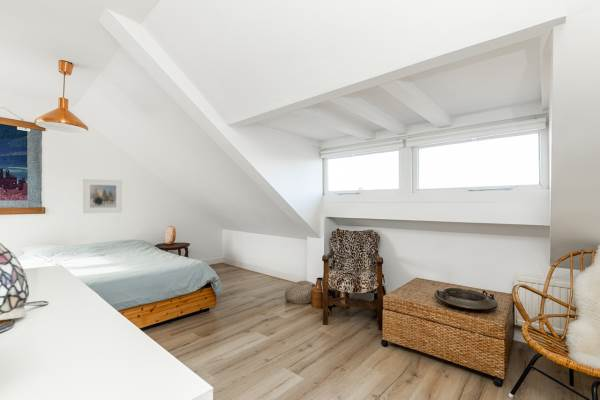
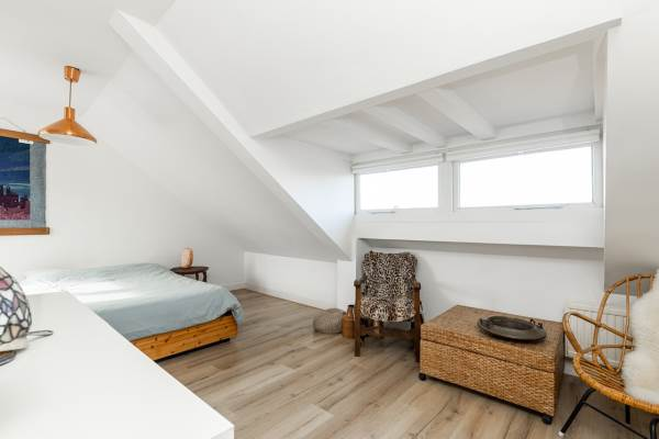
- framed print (103, 196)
